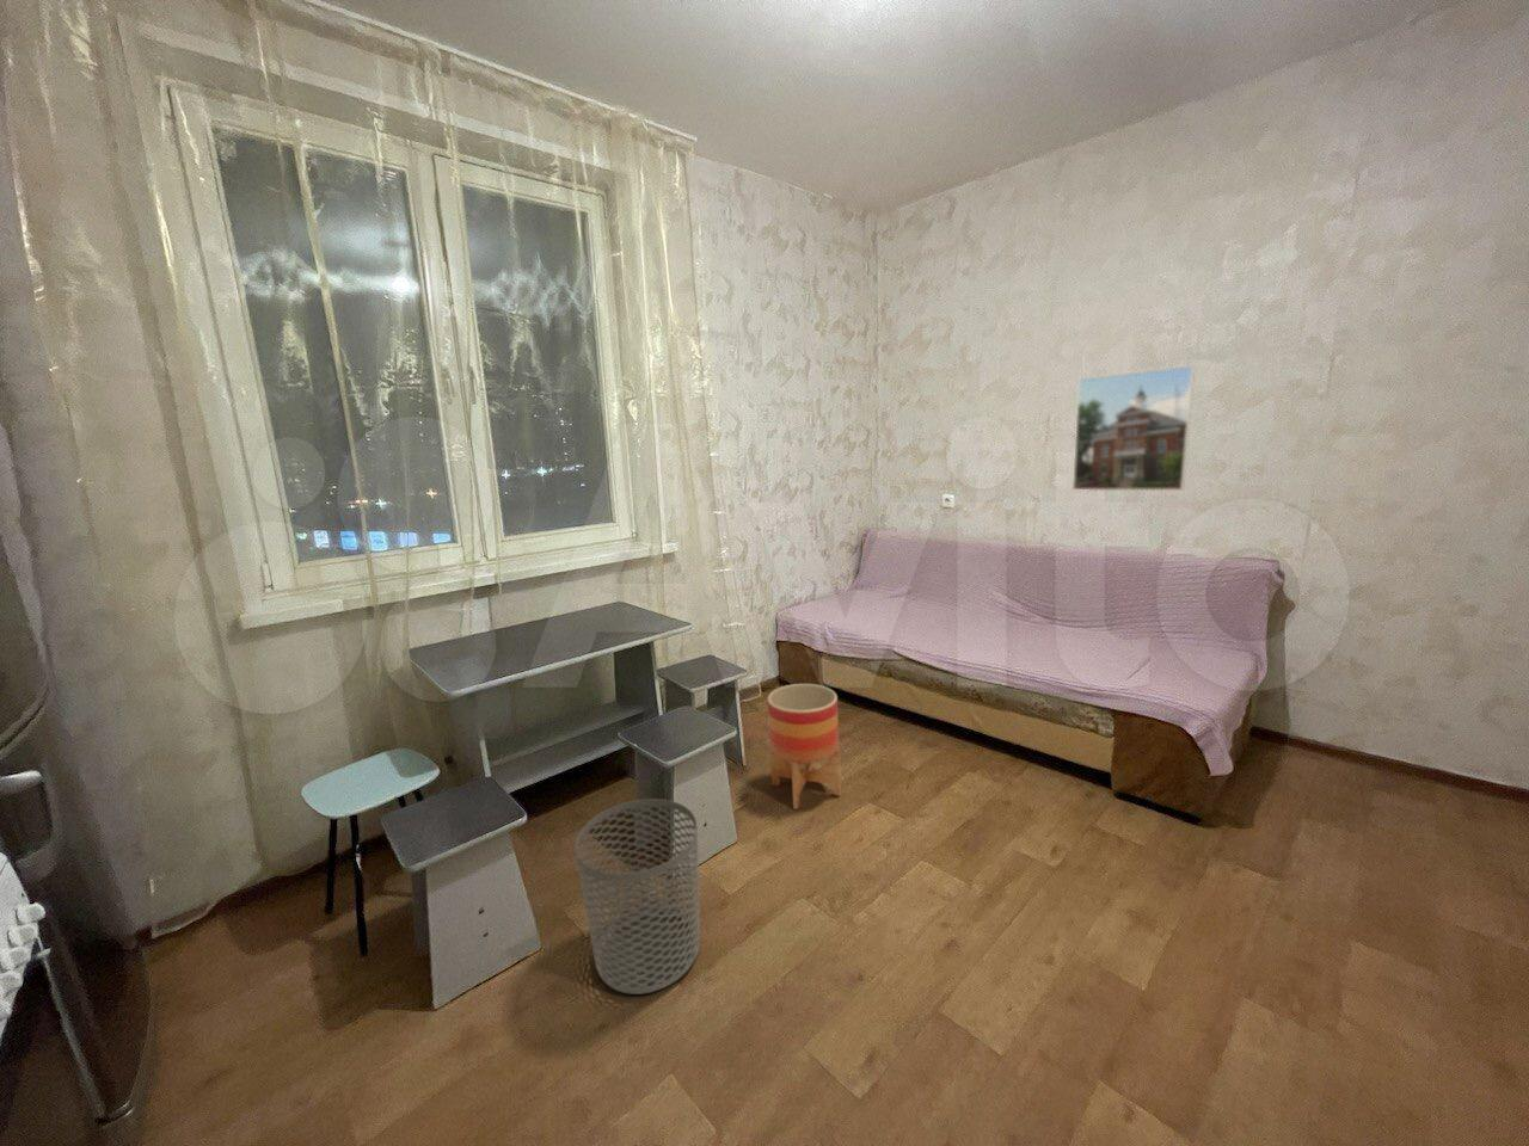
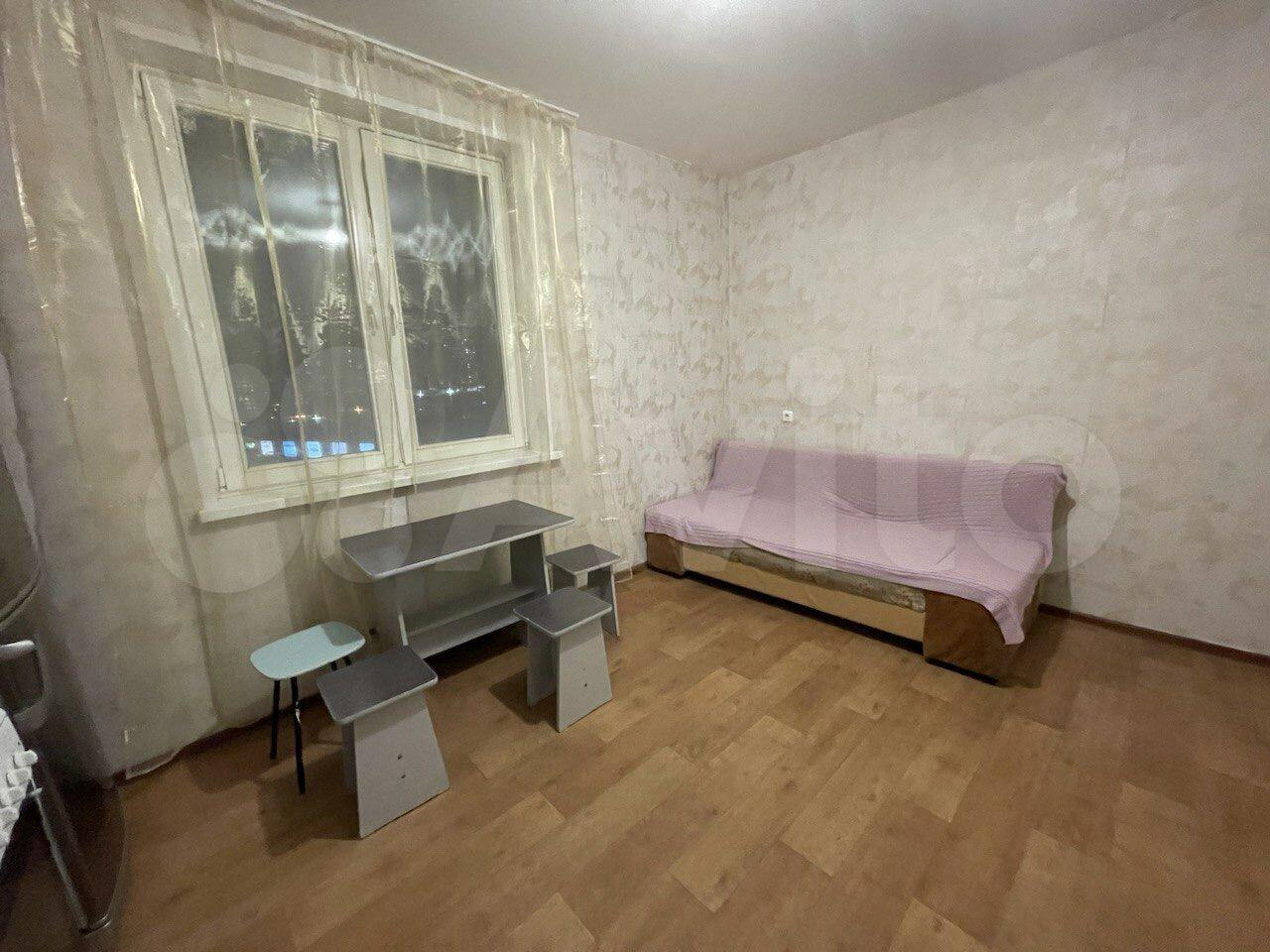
- planter (804, 743)
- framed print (1129, 432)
- waste bin (643, 893)
